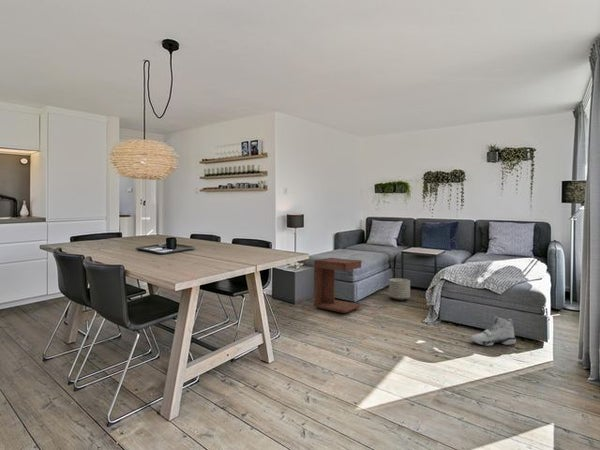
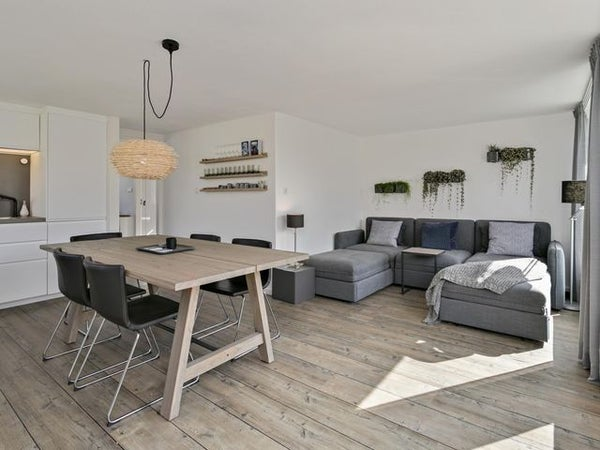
- side table (334, 284)
- planter (399, 289)
- sneaker (493, 330)
